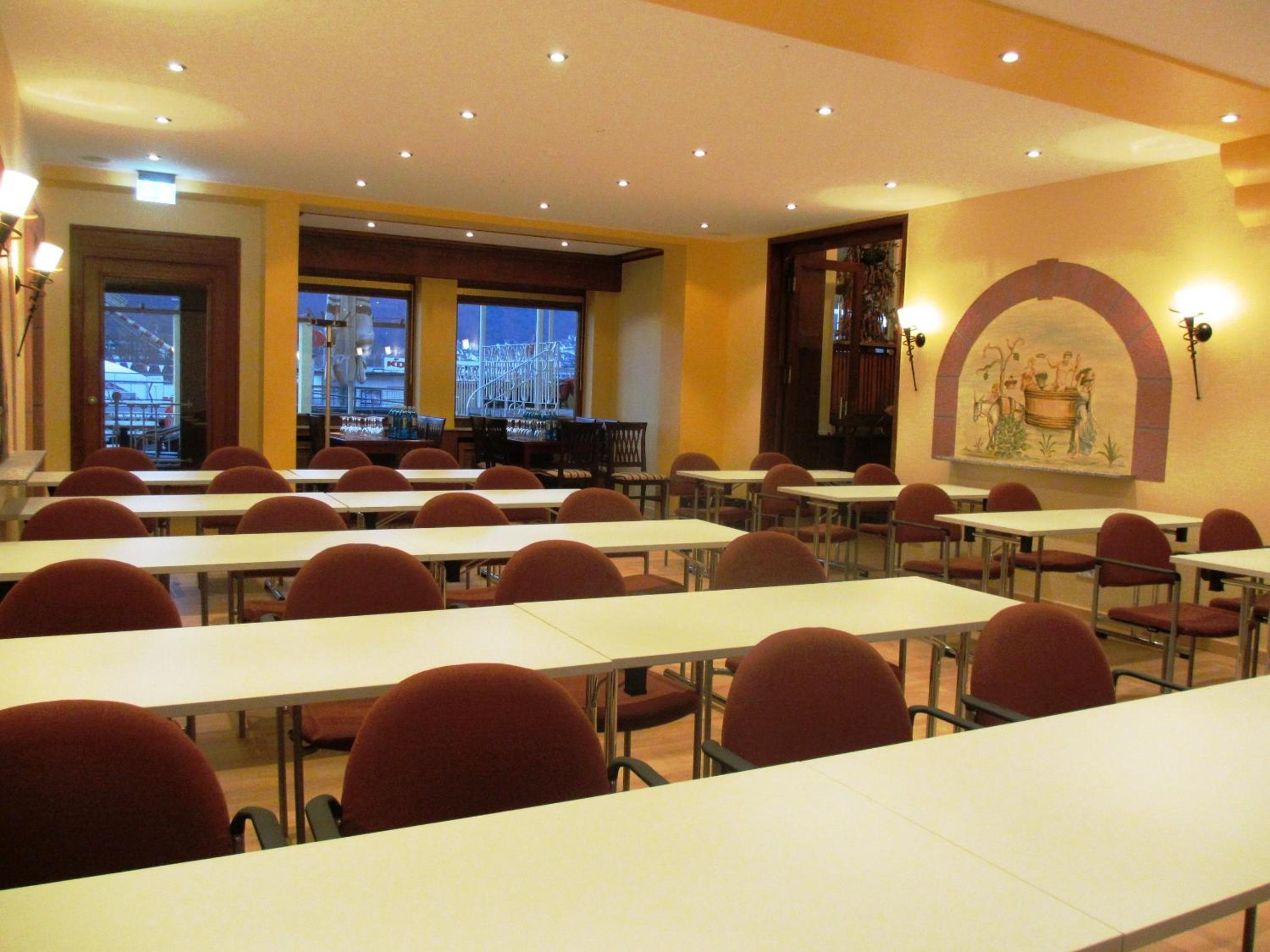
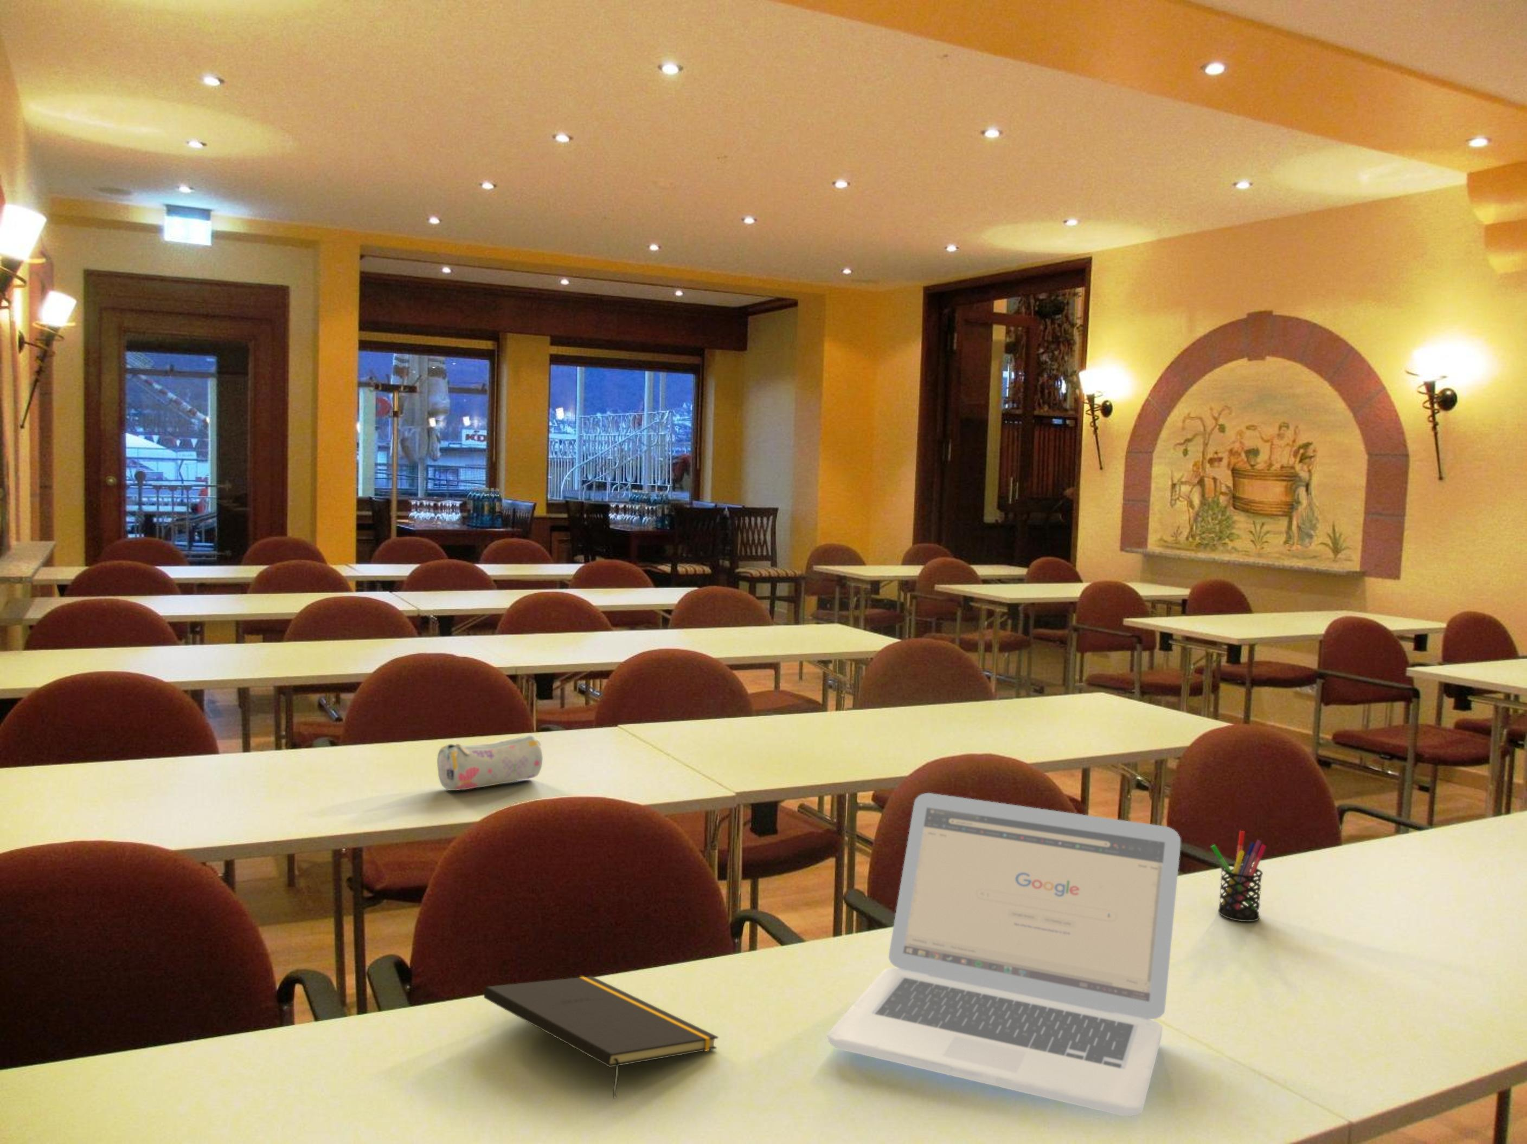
+ laptop (1011, 935)
+ pen holder (1236, 875)
+ pencil case (489, 761)
+ notepad (599, 1018)
